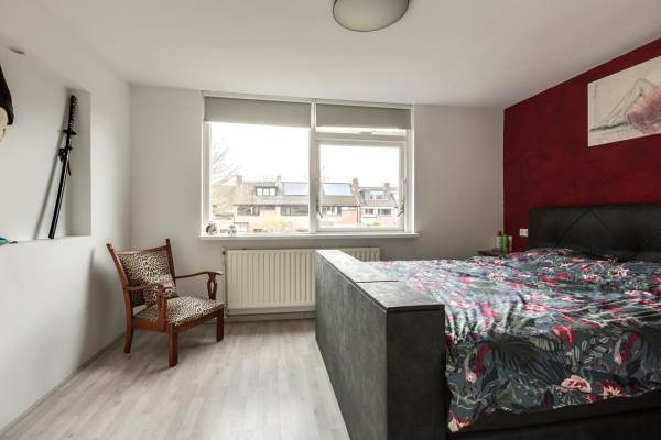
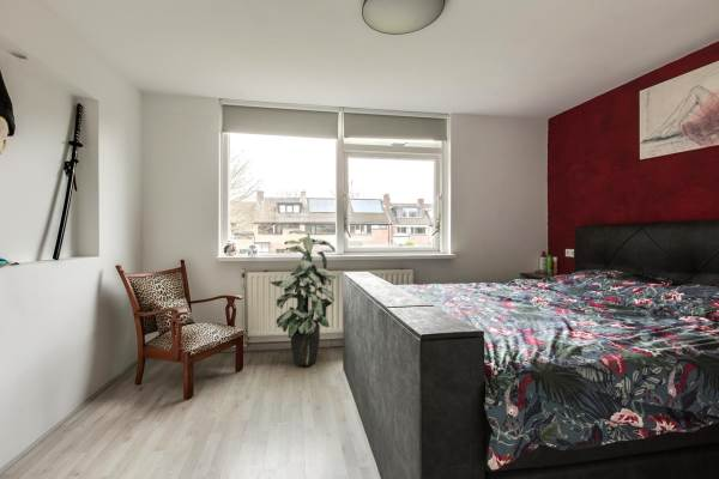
+ indoor plant (303, 296)
